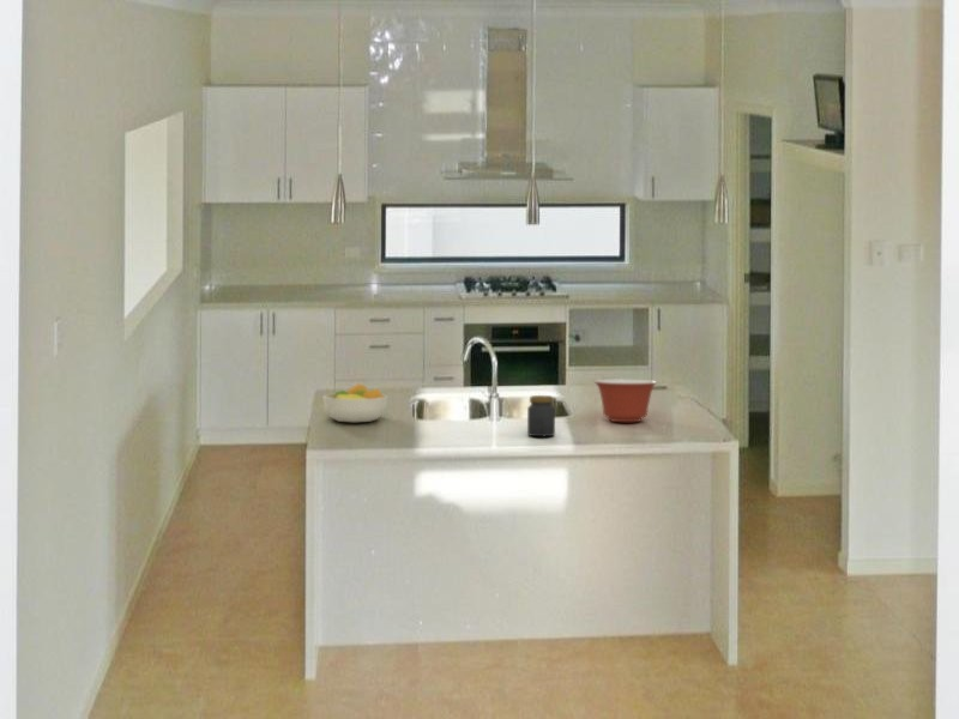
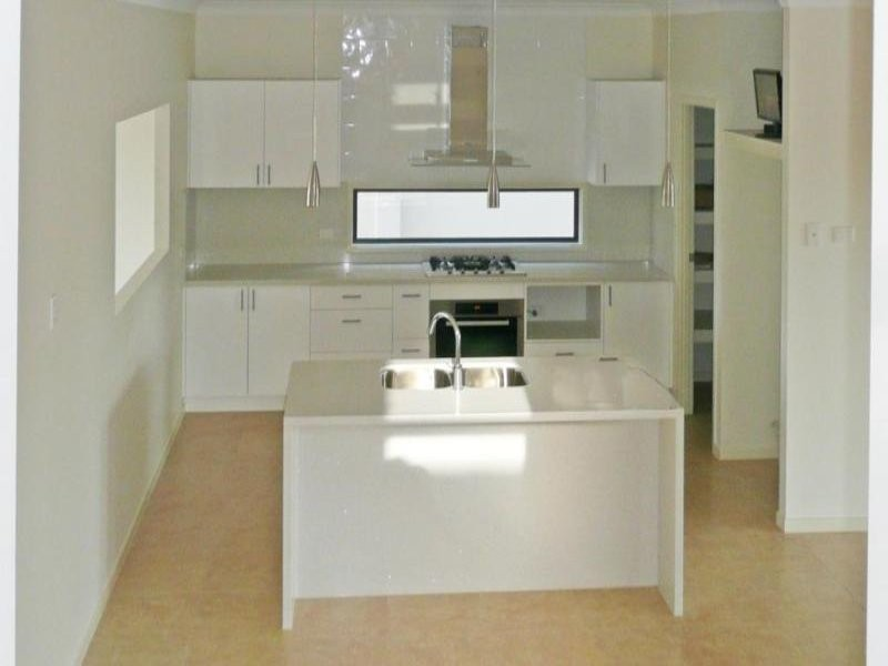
- fruit bowl (355, 401)
- jar (541, 416)
- mixing bowl (625, 400)
